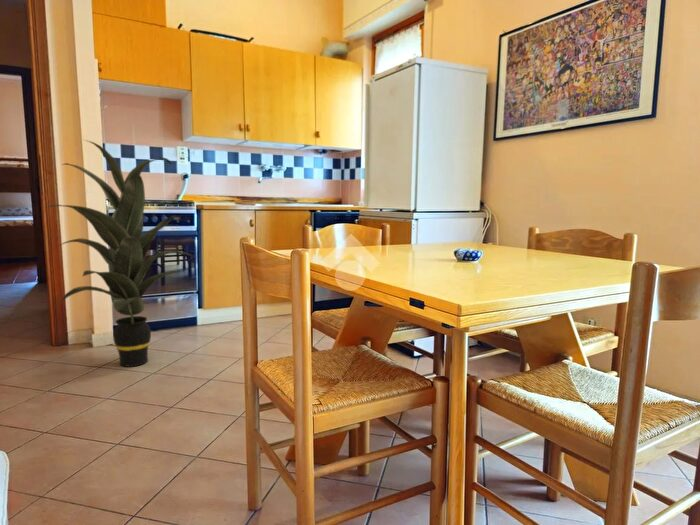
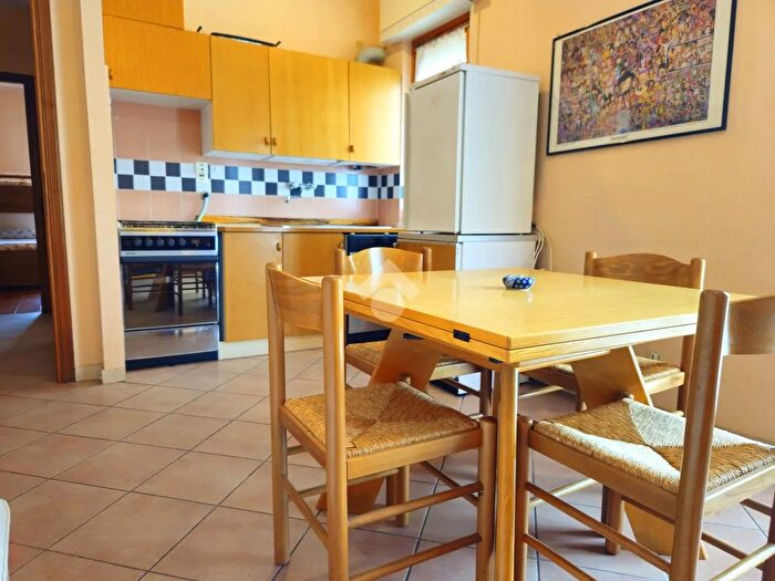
- indoor plant (117, 255)
